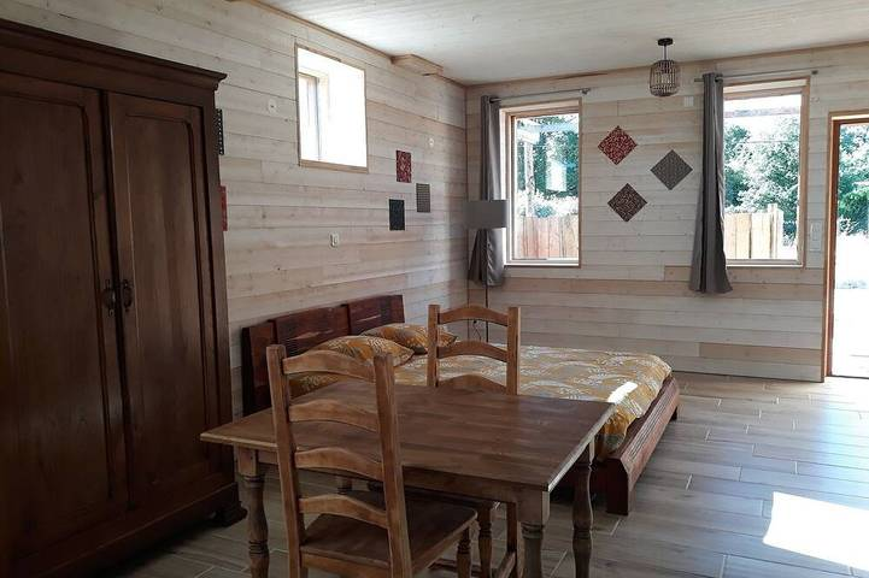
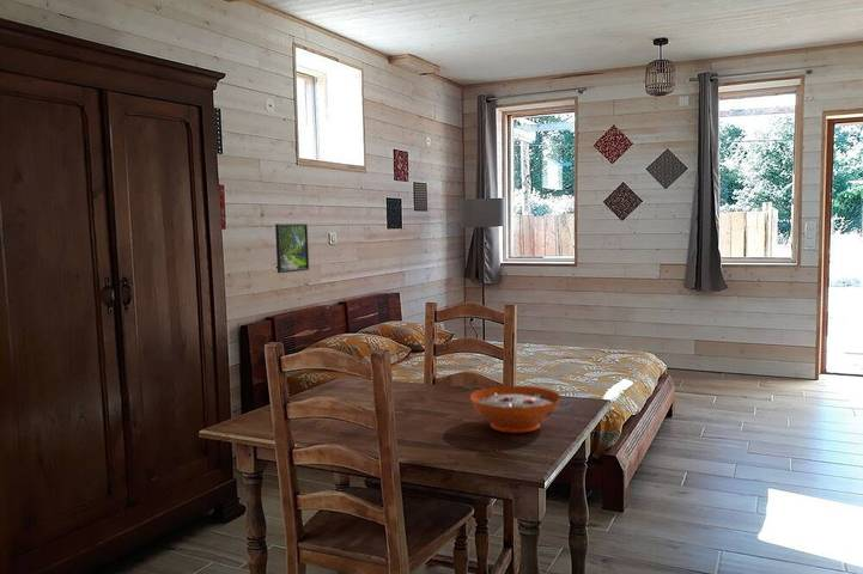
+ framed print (292, 248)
+ decorative bowl (515, 410)
